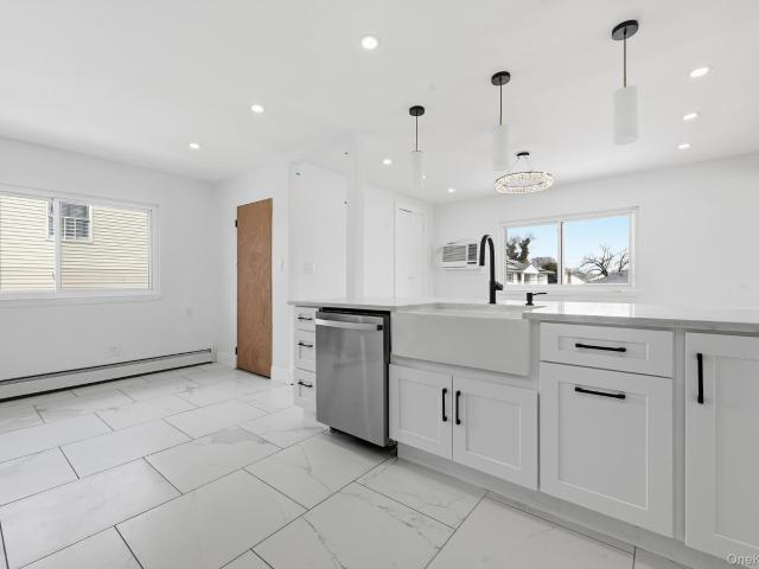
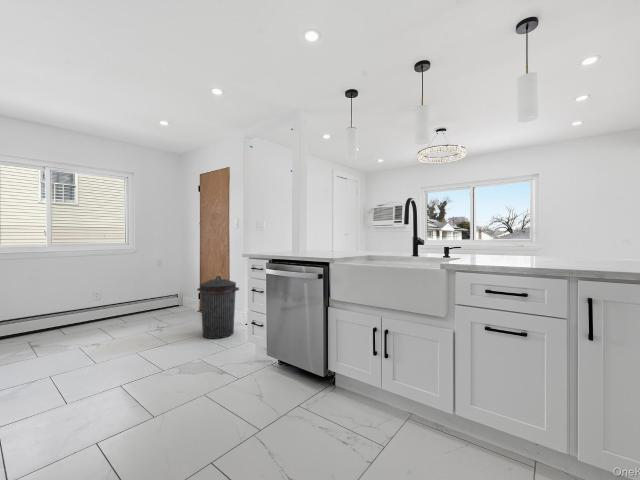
+ trash can (218, 305)
